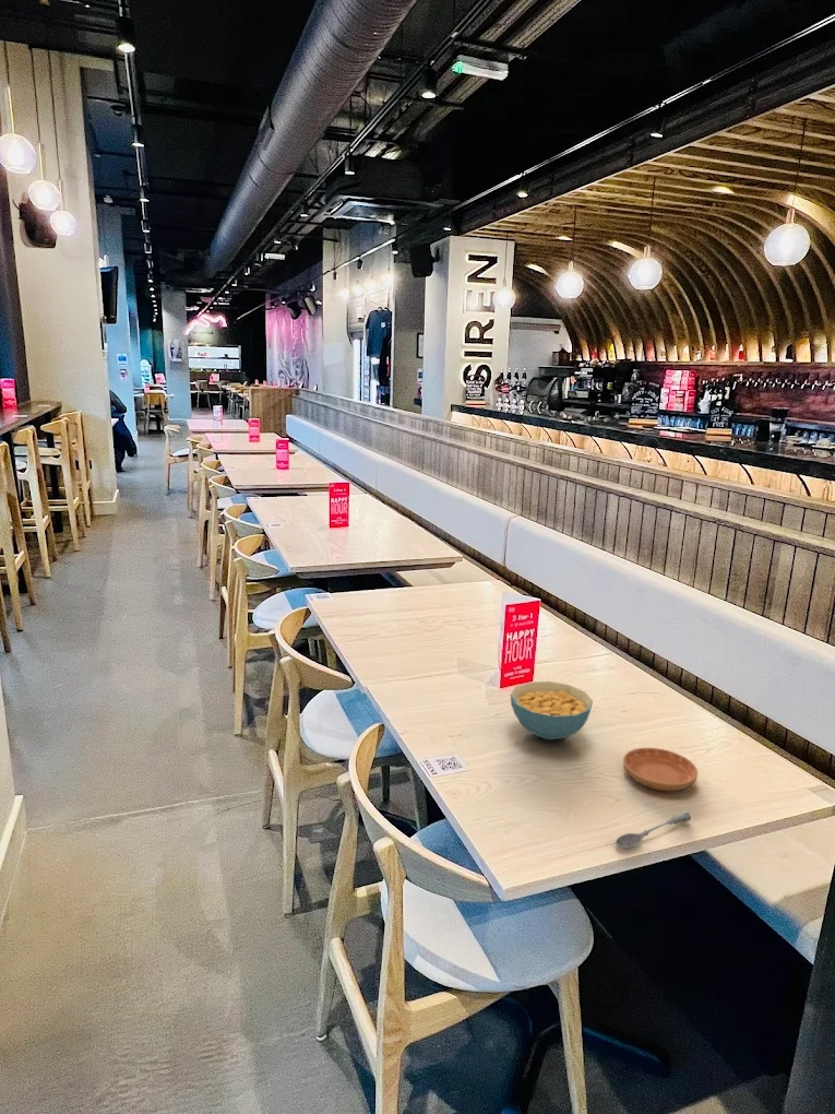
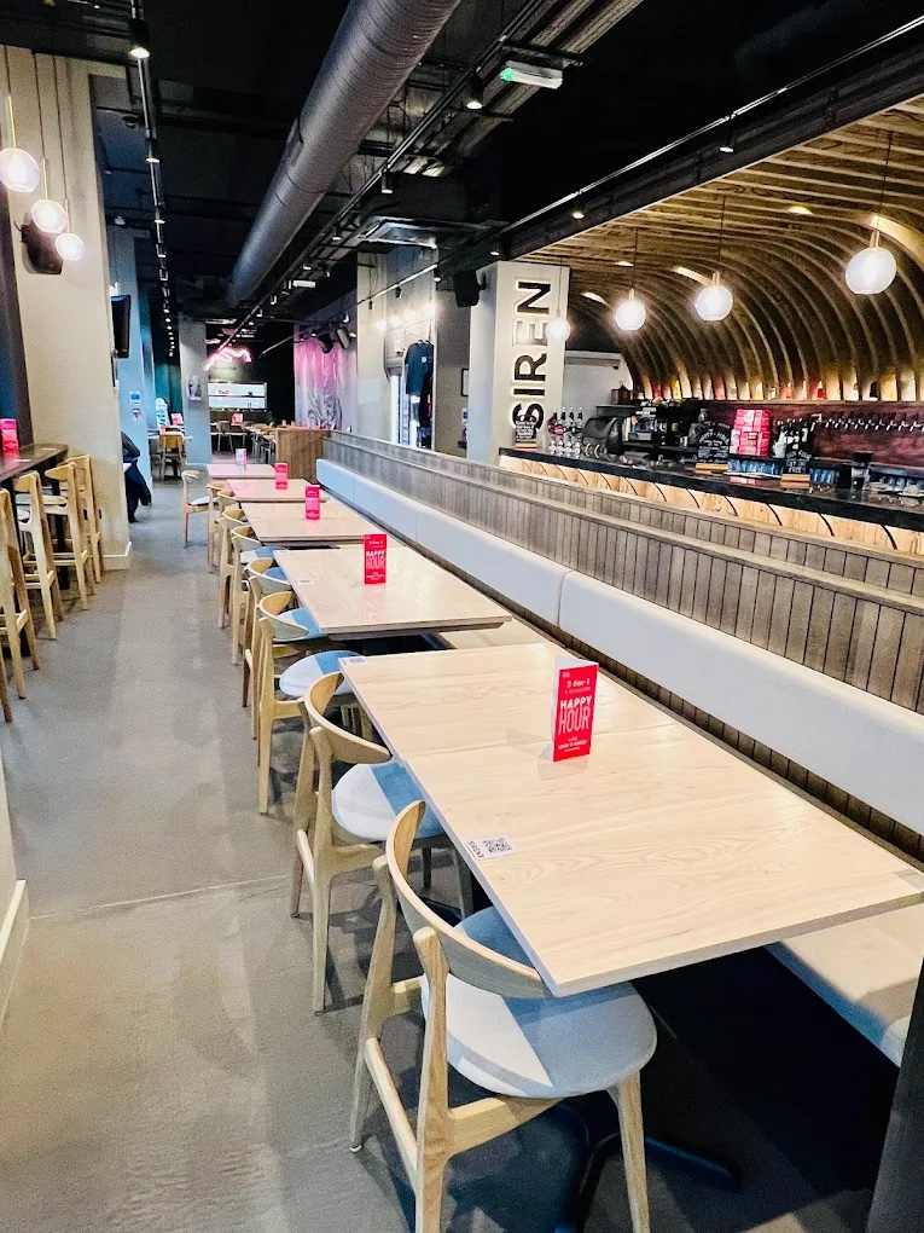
- saucer (659, 770)
- cereal bowl (549, 715)
- soupspoon (654, 829)
